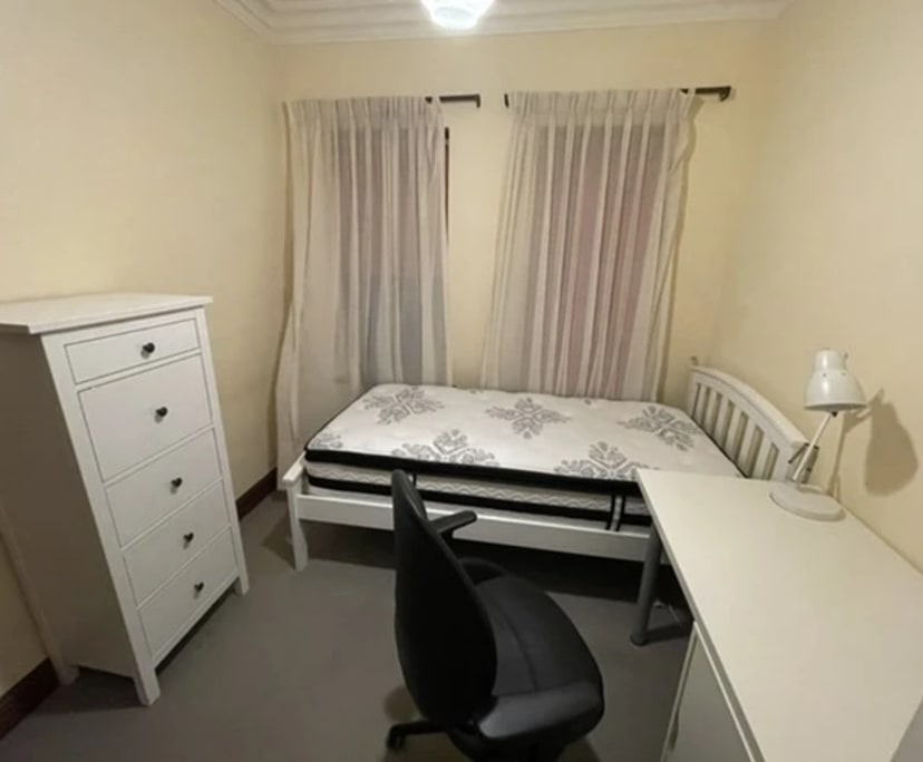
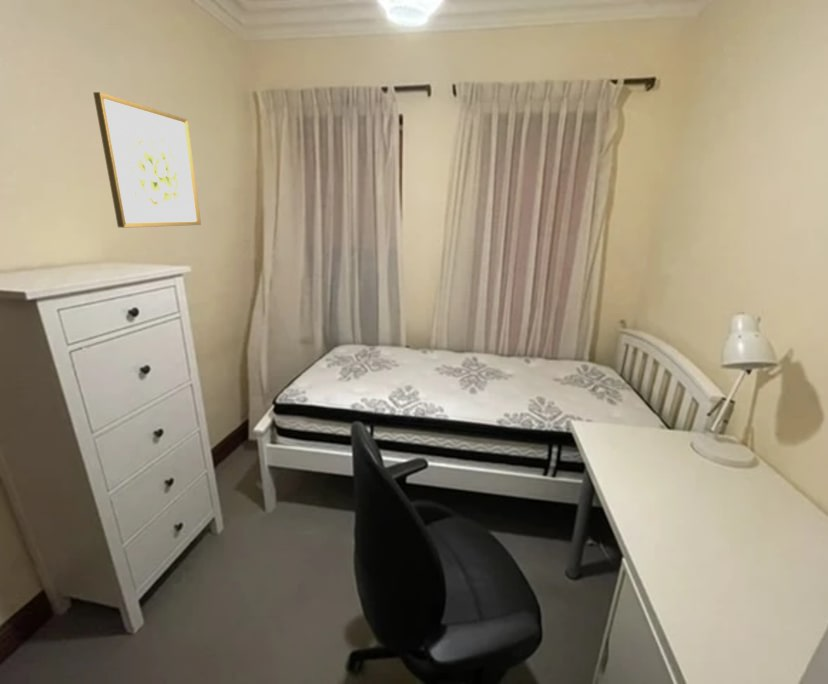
+ wall art (155, 169)
